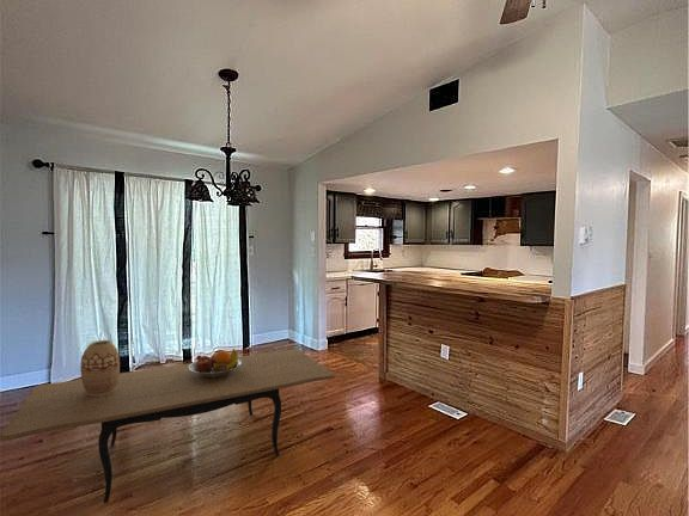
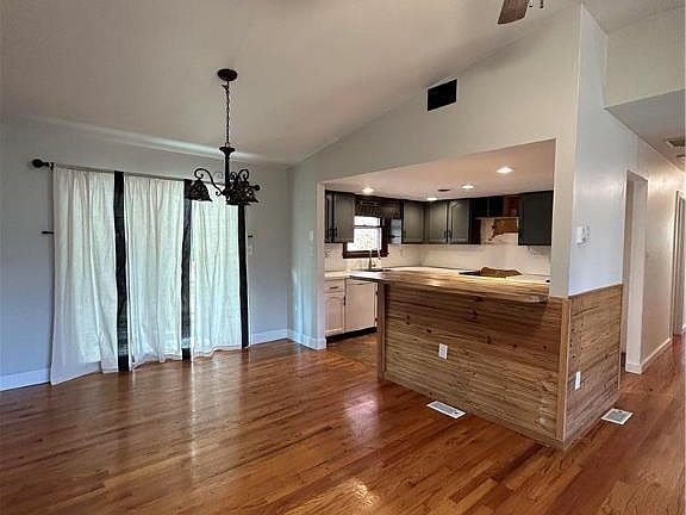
- vase (100, 366)
- fruit bowl (215, 362)
- dining table (193, 414)
